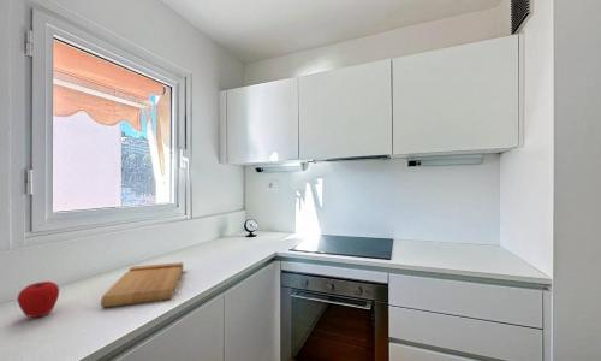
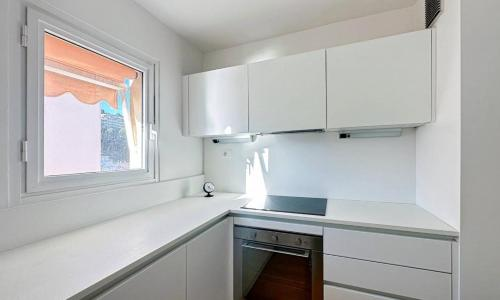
- apple (38, 298)
- cutting board (149, 280)
